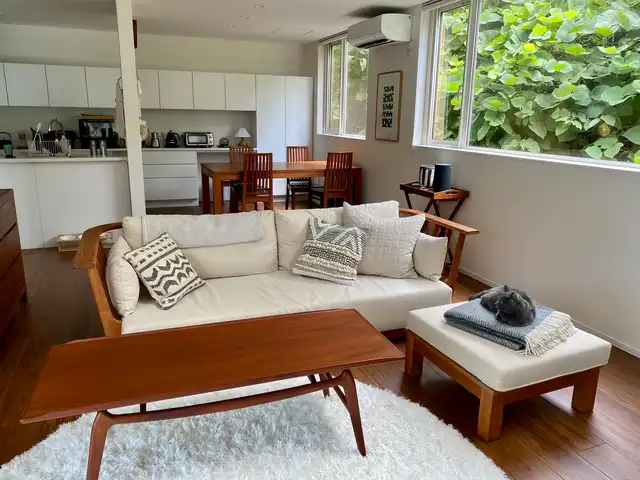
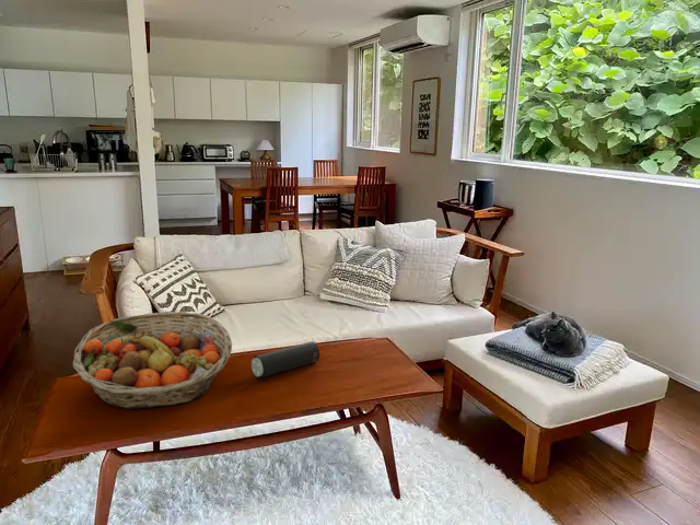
+ fruit basket (155, 358)
+ speaker (285, 359)
